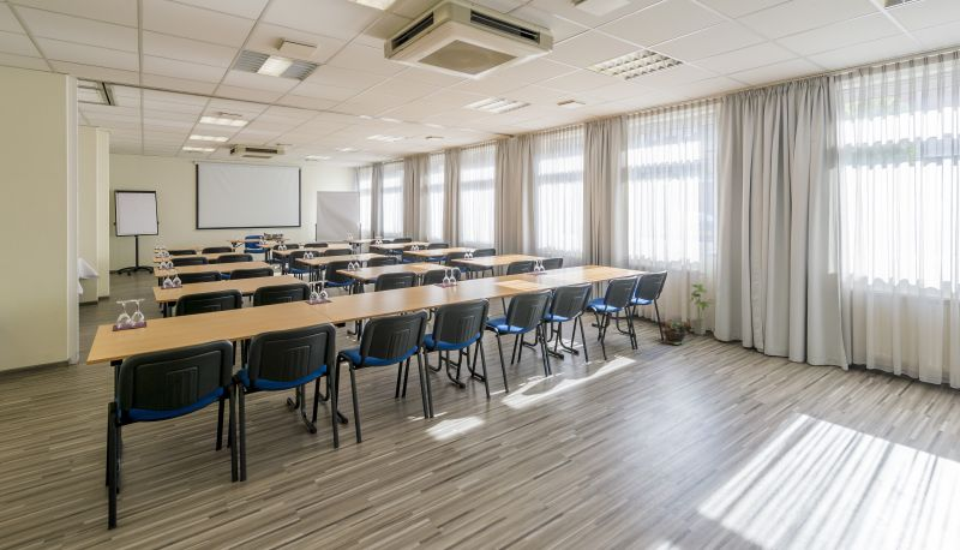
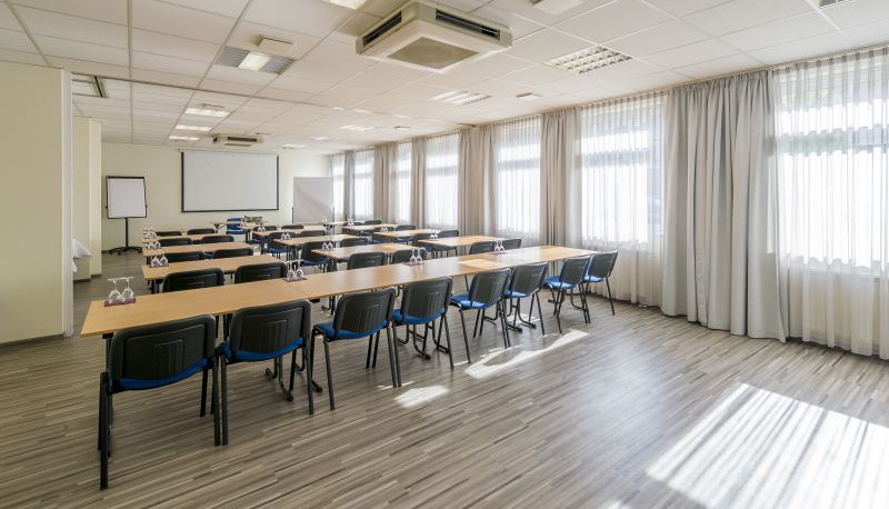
- potted plant (674, 329)
- house plant (702, 309)
